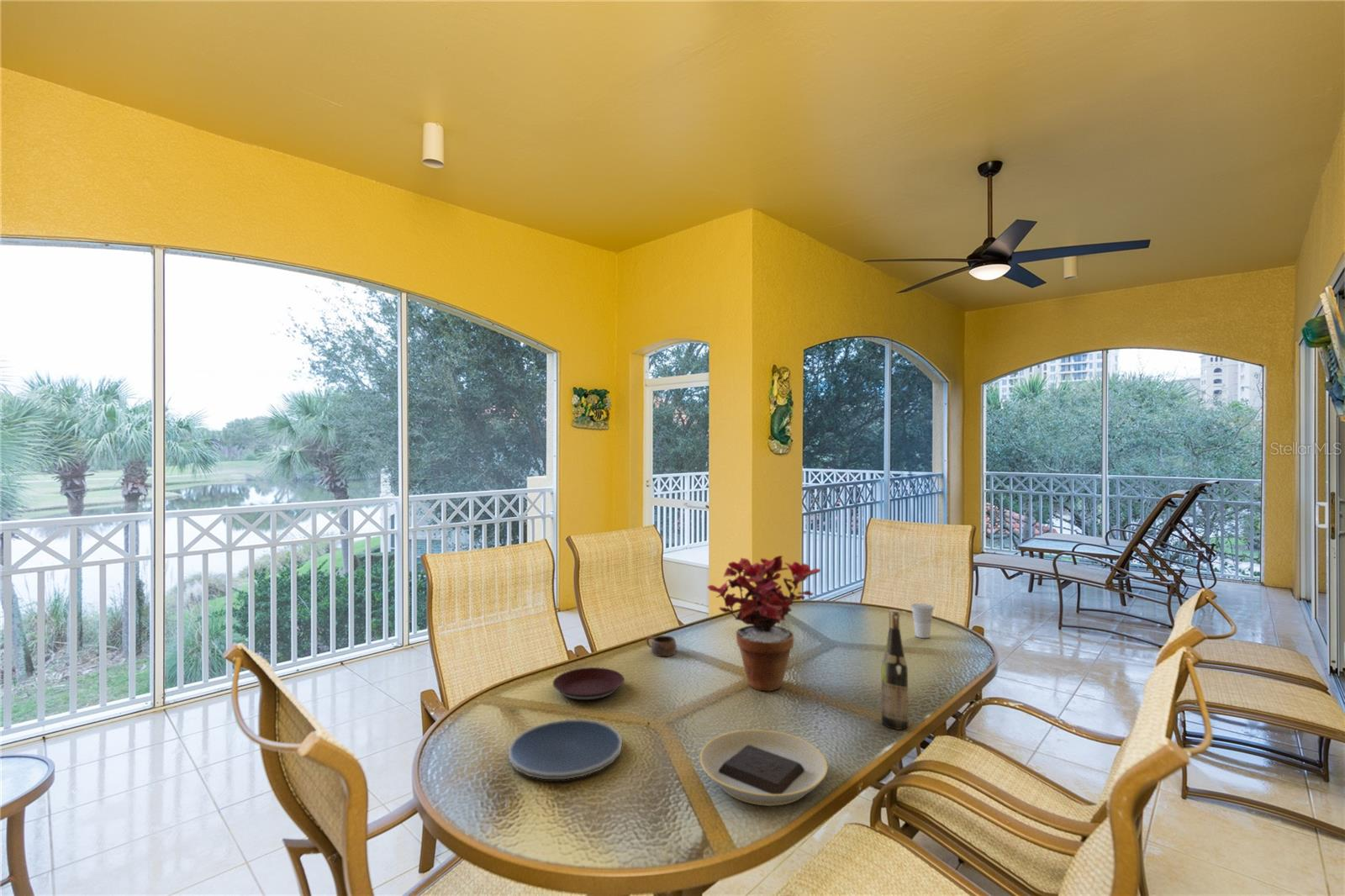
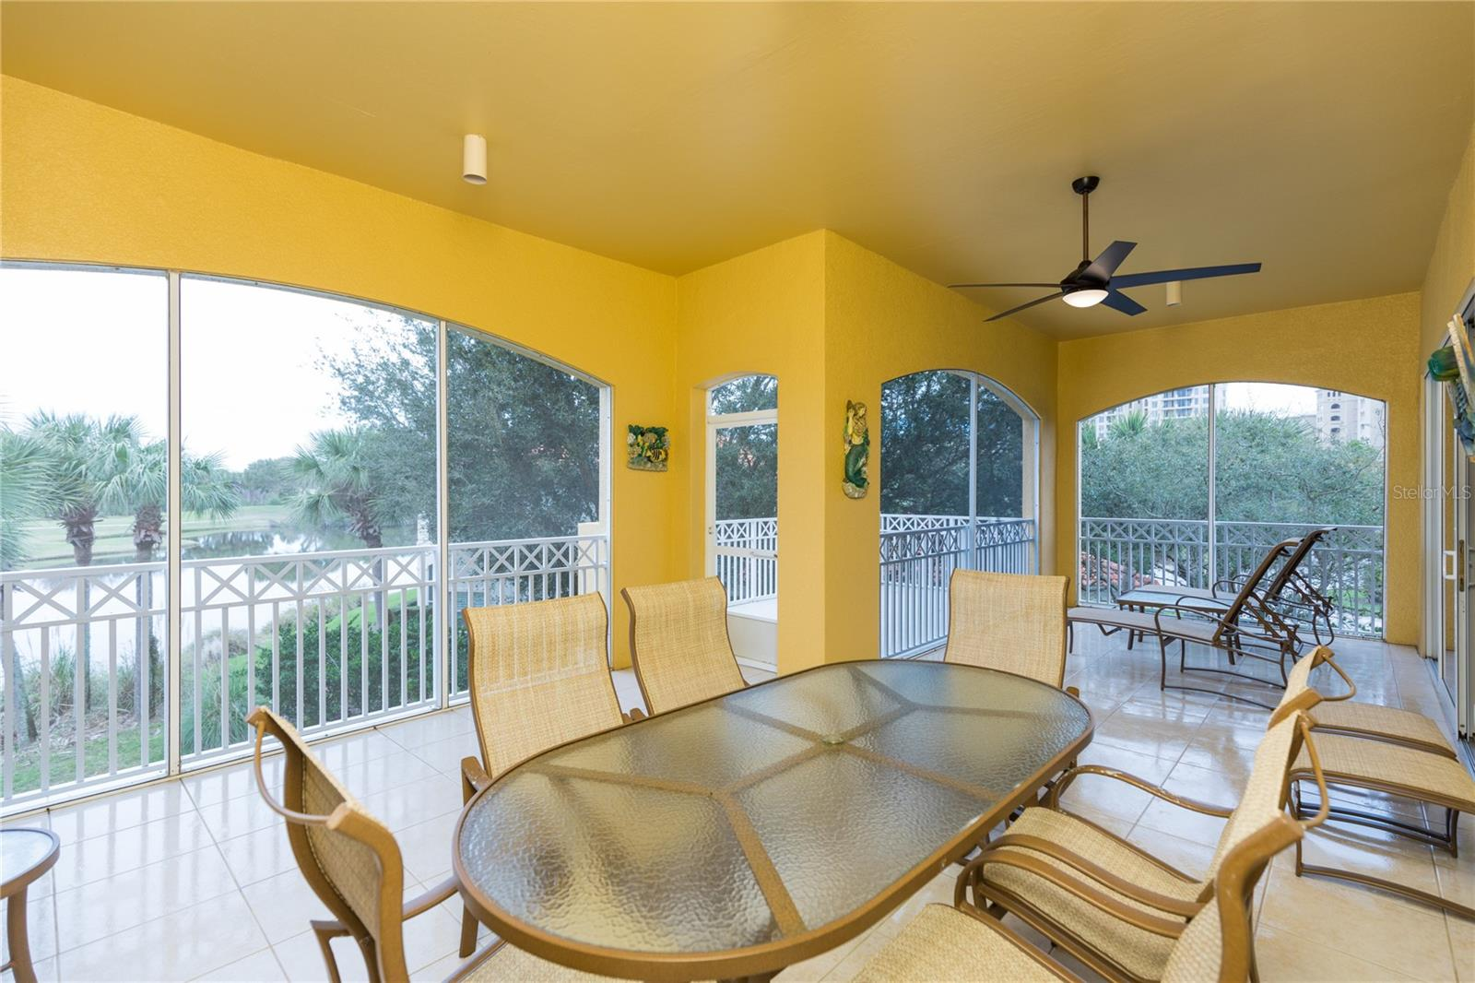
- plate (566, 748)
- cup (661, 645)
- potted plant (761, 618)
- plate (762, 768)
- cup (922, 620)
- wine bottle (894, 667)
- plate (588, 685)
